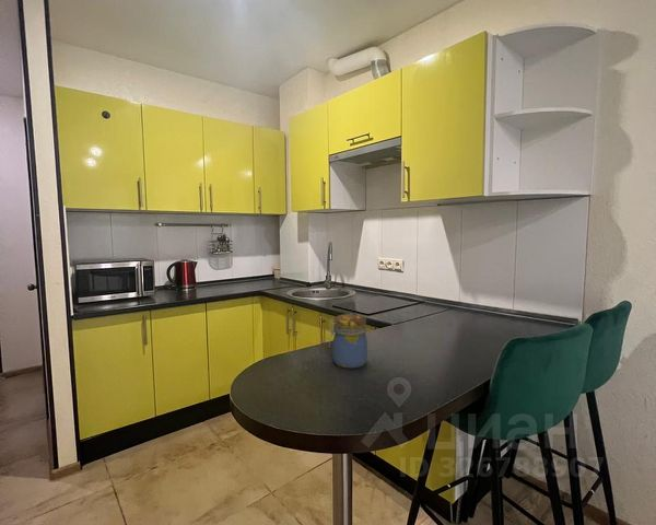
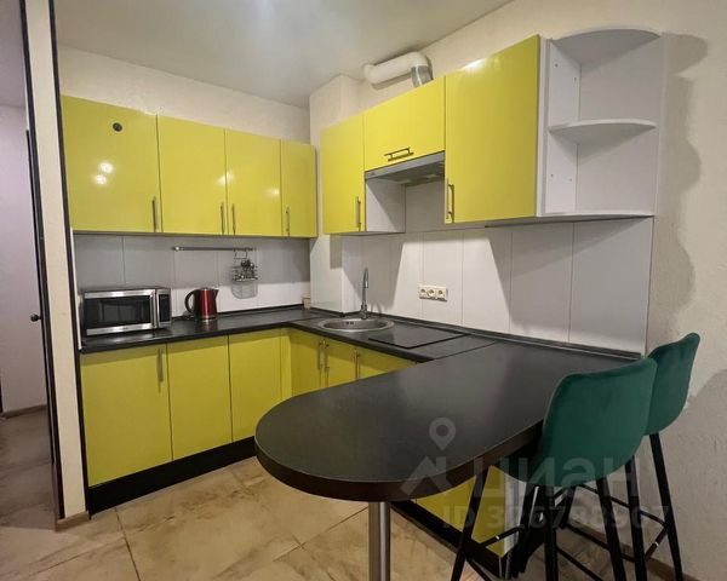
- jar (348, 339)
